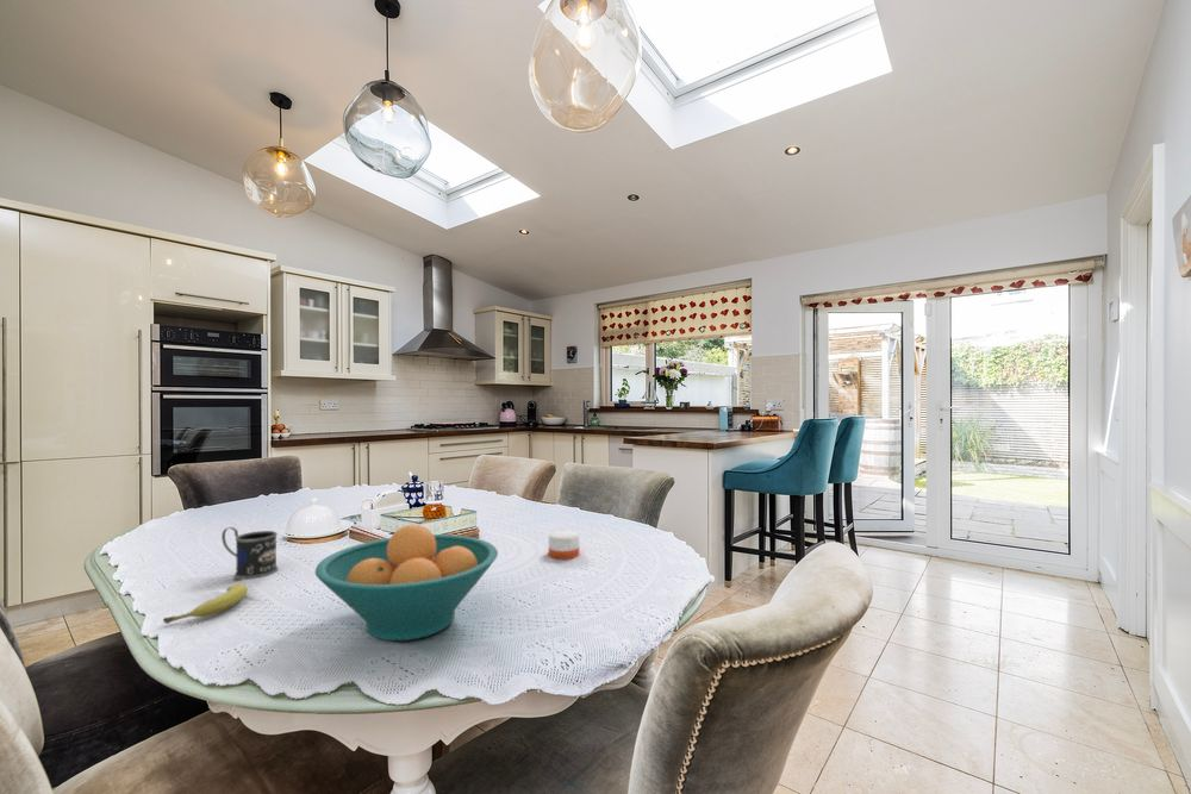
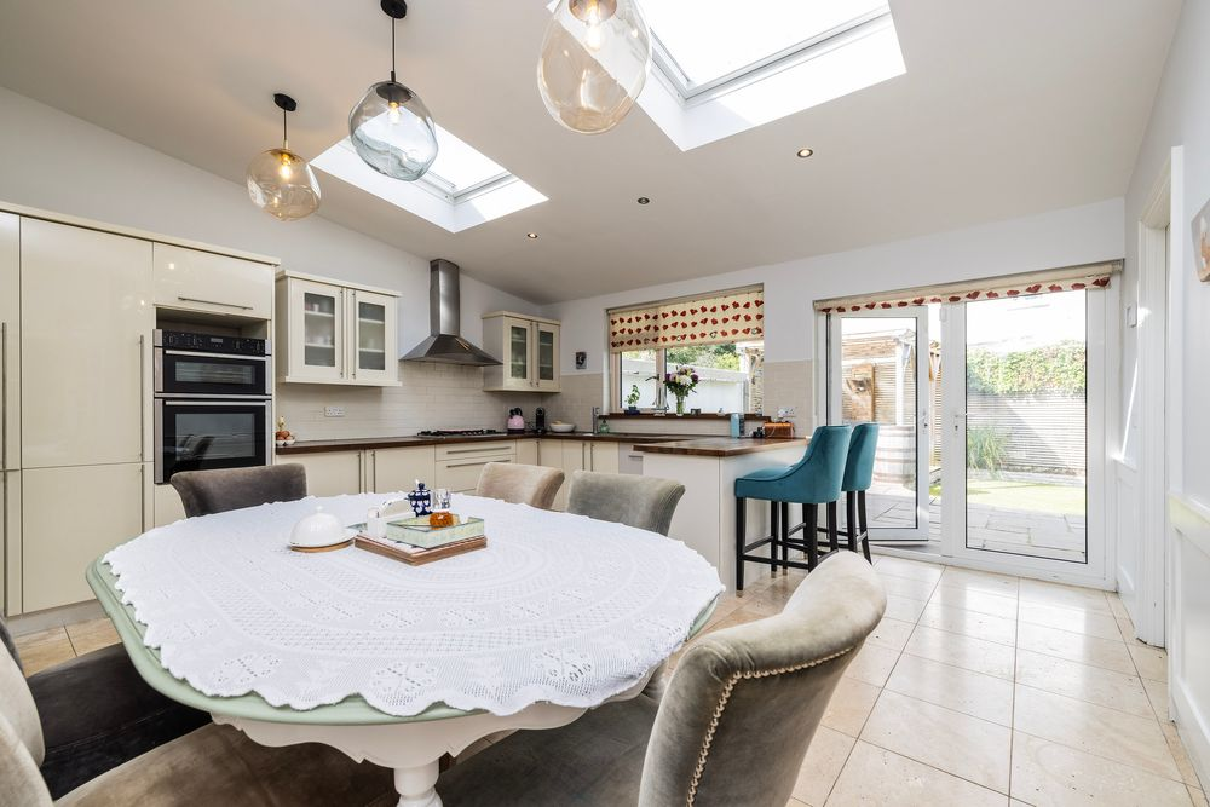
- fruit (216, 599)
- candle (563, 533)
- fruit bowl (411, 574)
- mug (248, 550)
